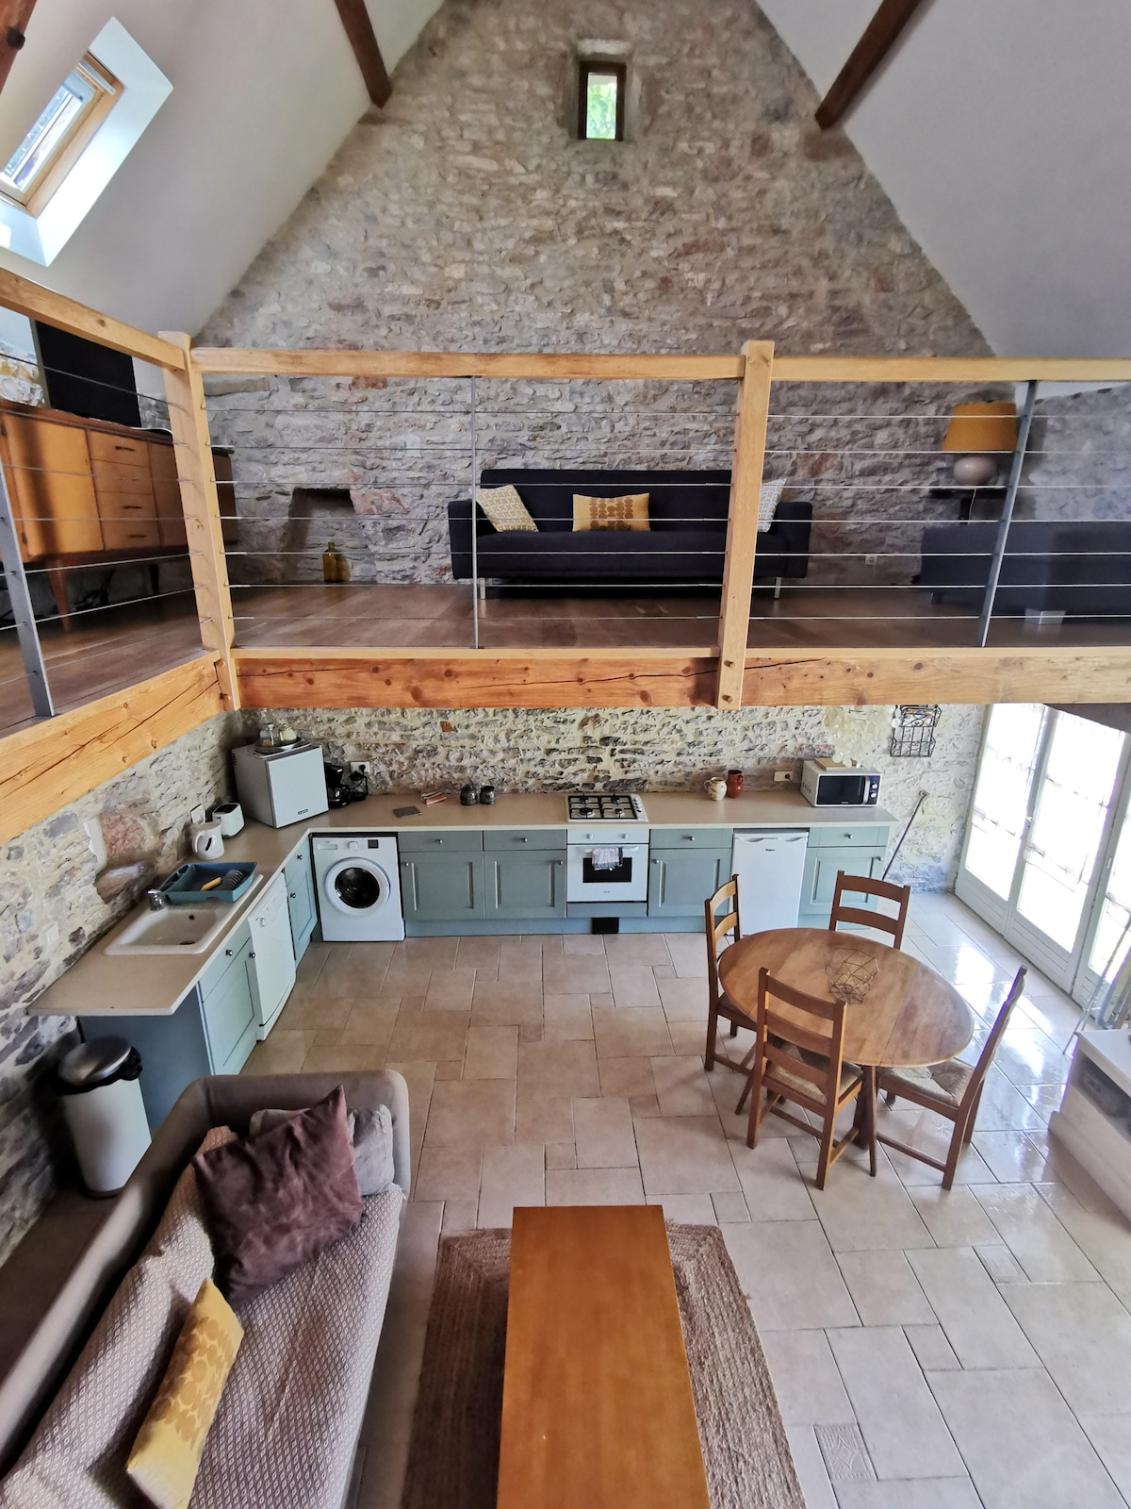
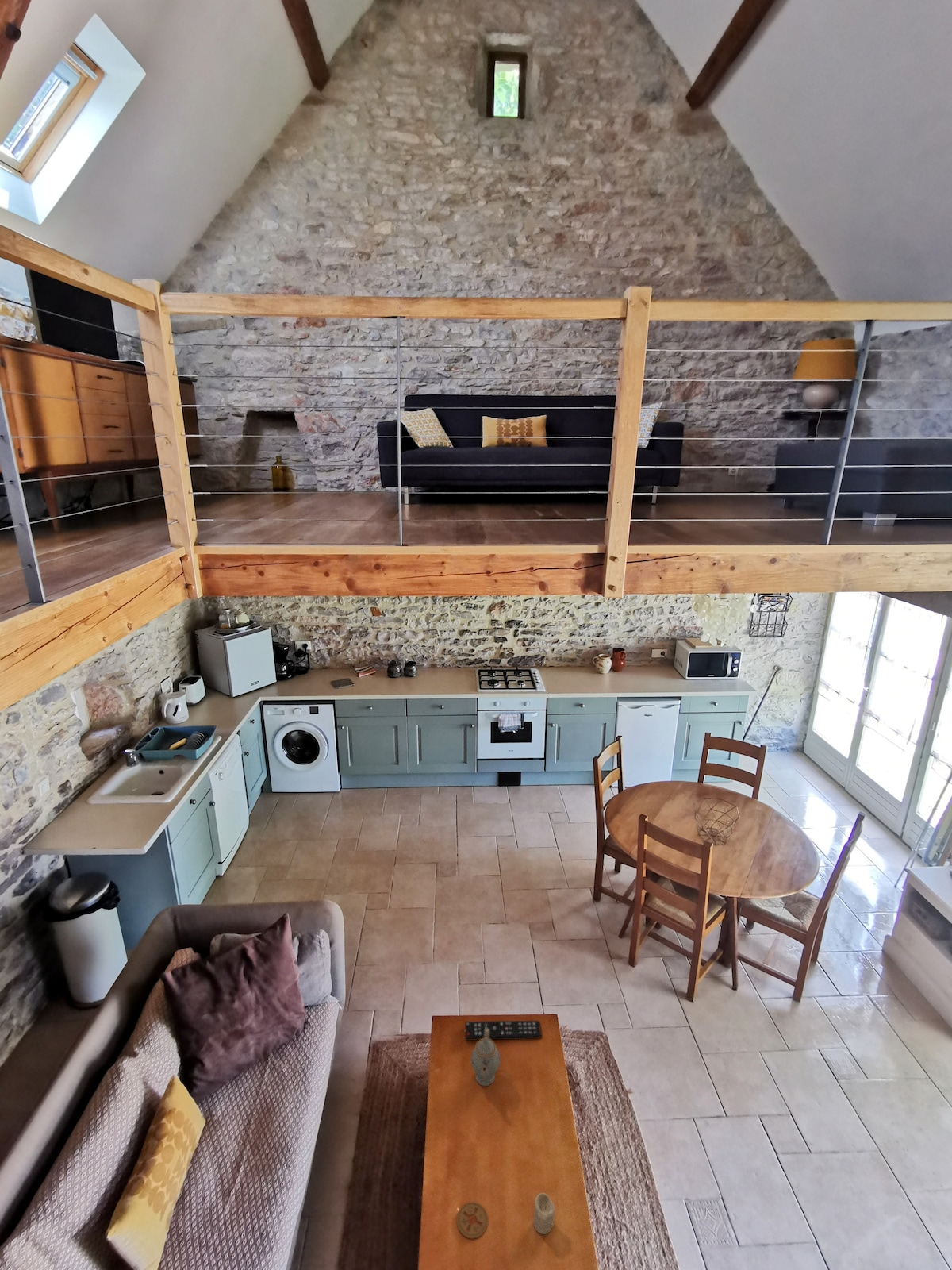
+ chinaware (486, 1057)
+ remote control (502, 1029)
+ candle (544, 1214)
+ coaster (472, 1220)
